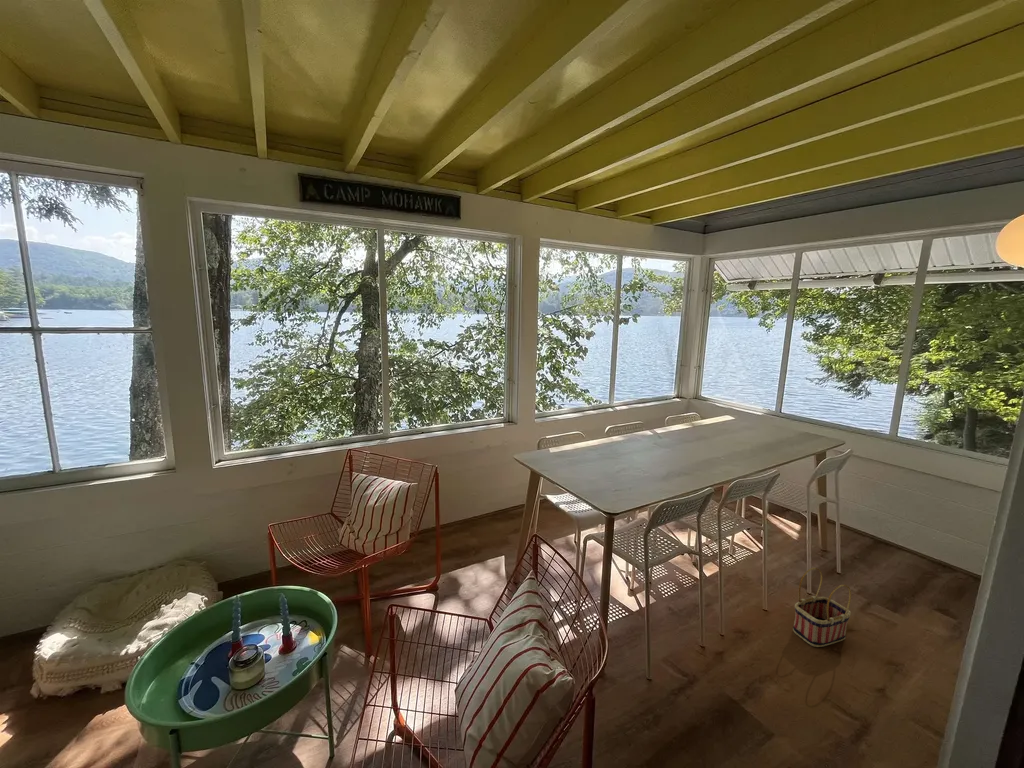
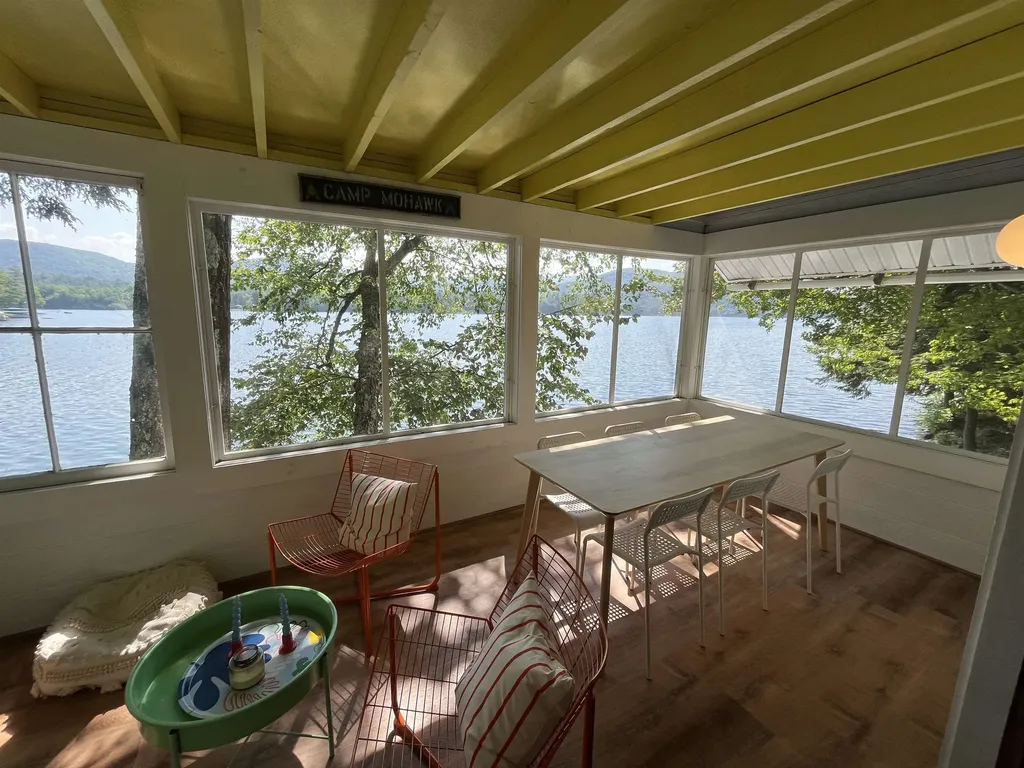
- basket (823, 605)
